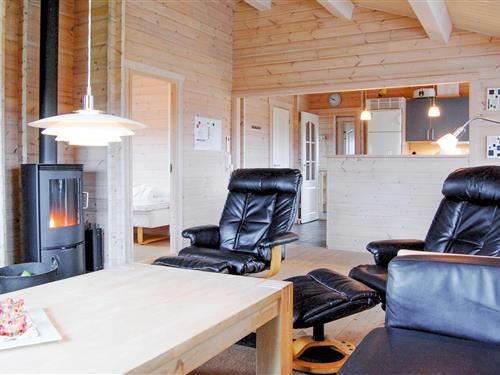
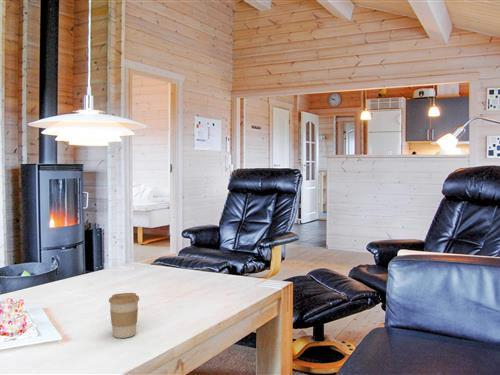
+ coffee cup (124, 313)
